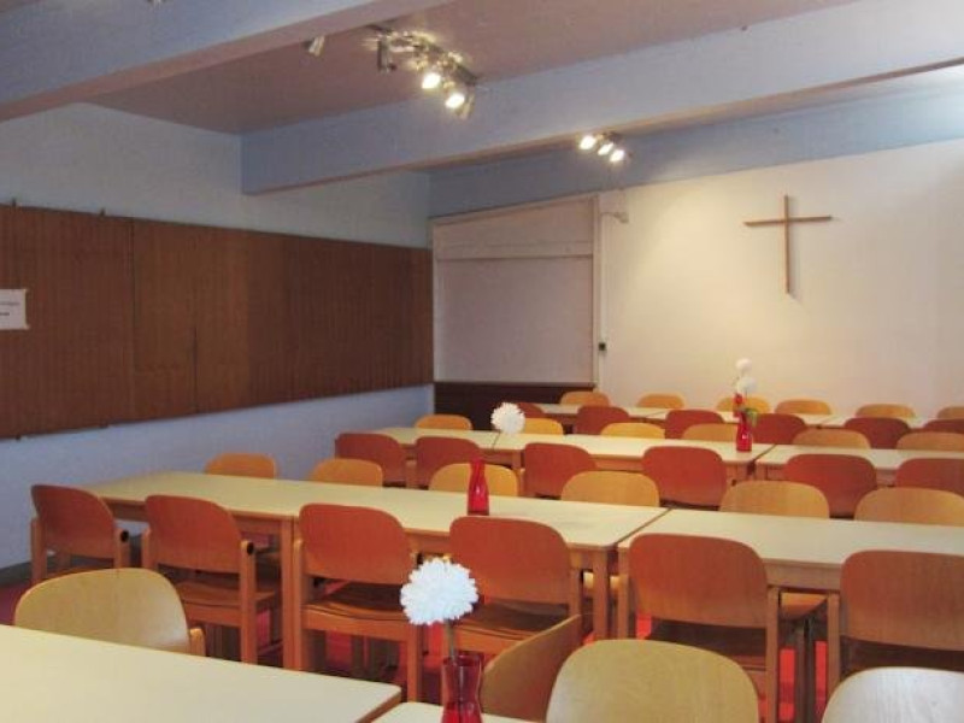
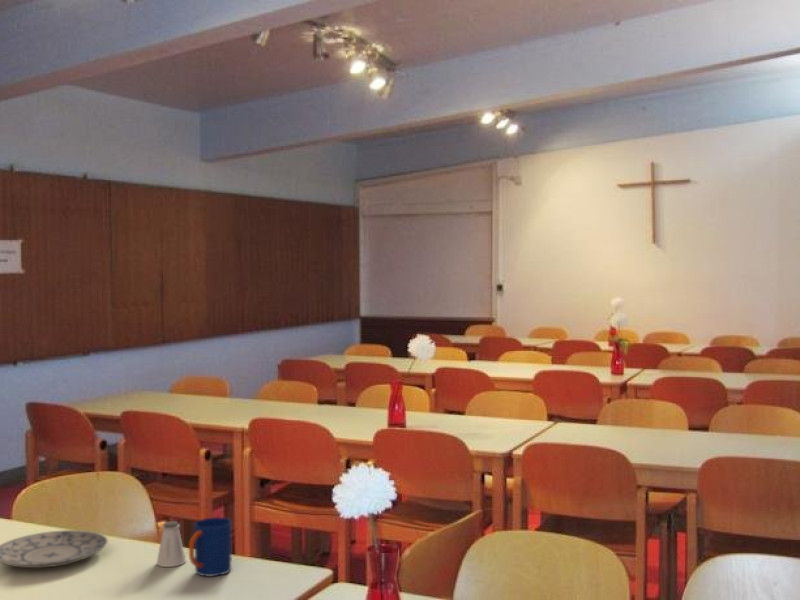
+ saltshaker (171, 542)
+ plate (51, 551)
+ mug (208, 549)
